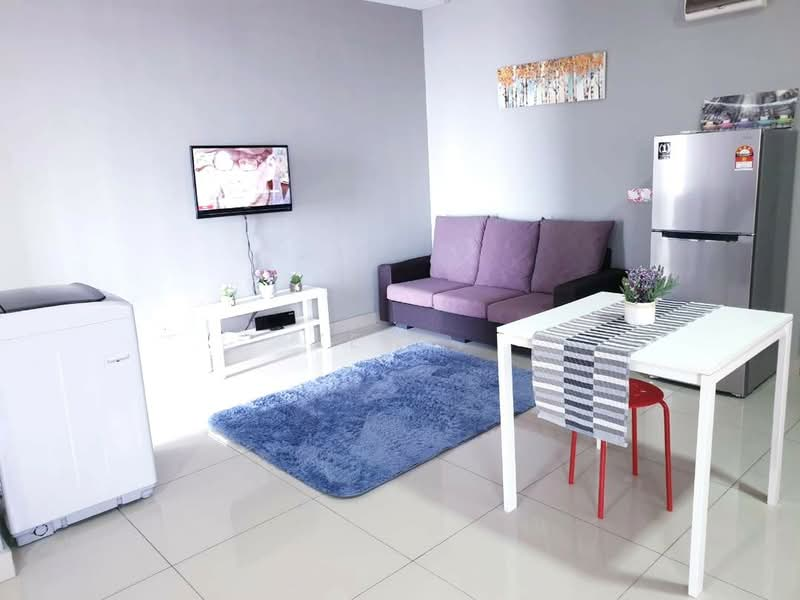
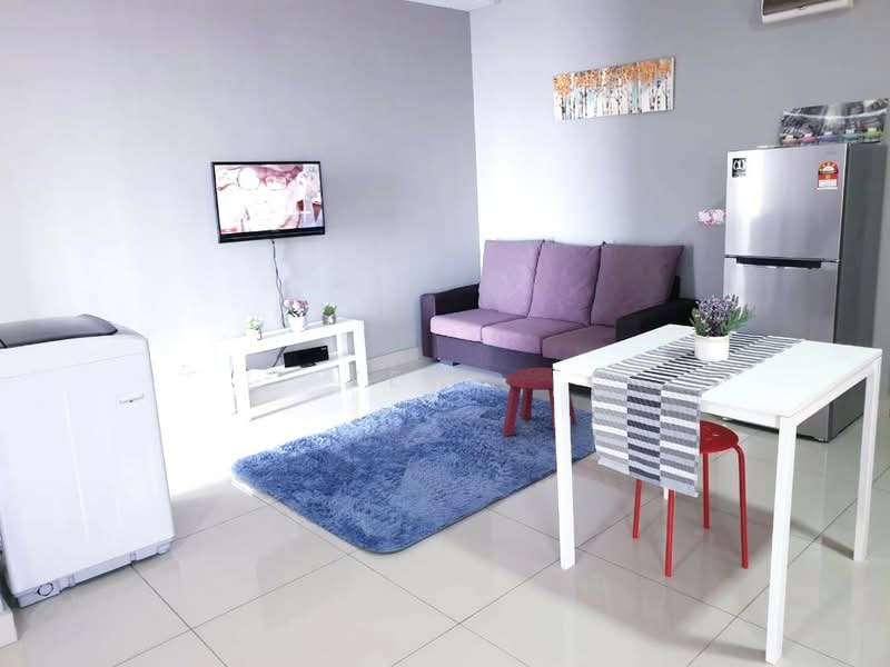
+ stool (532, 399)
